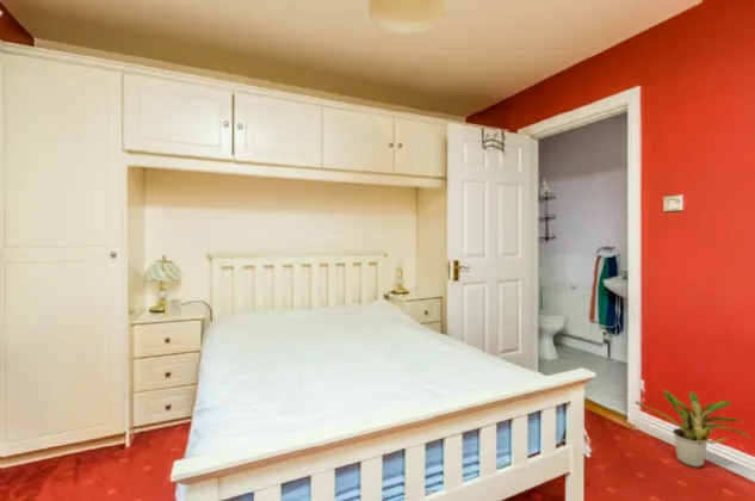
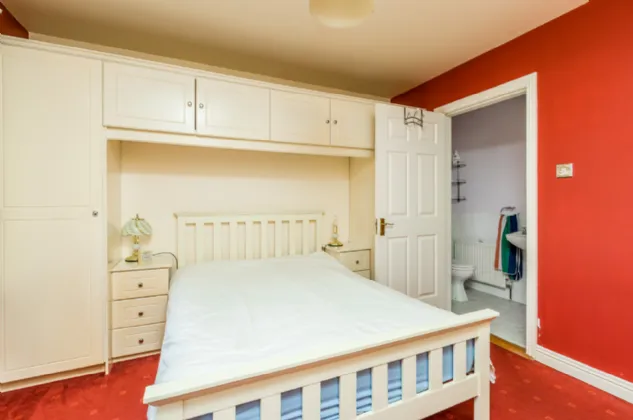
- potted plant (693, 428)
